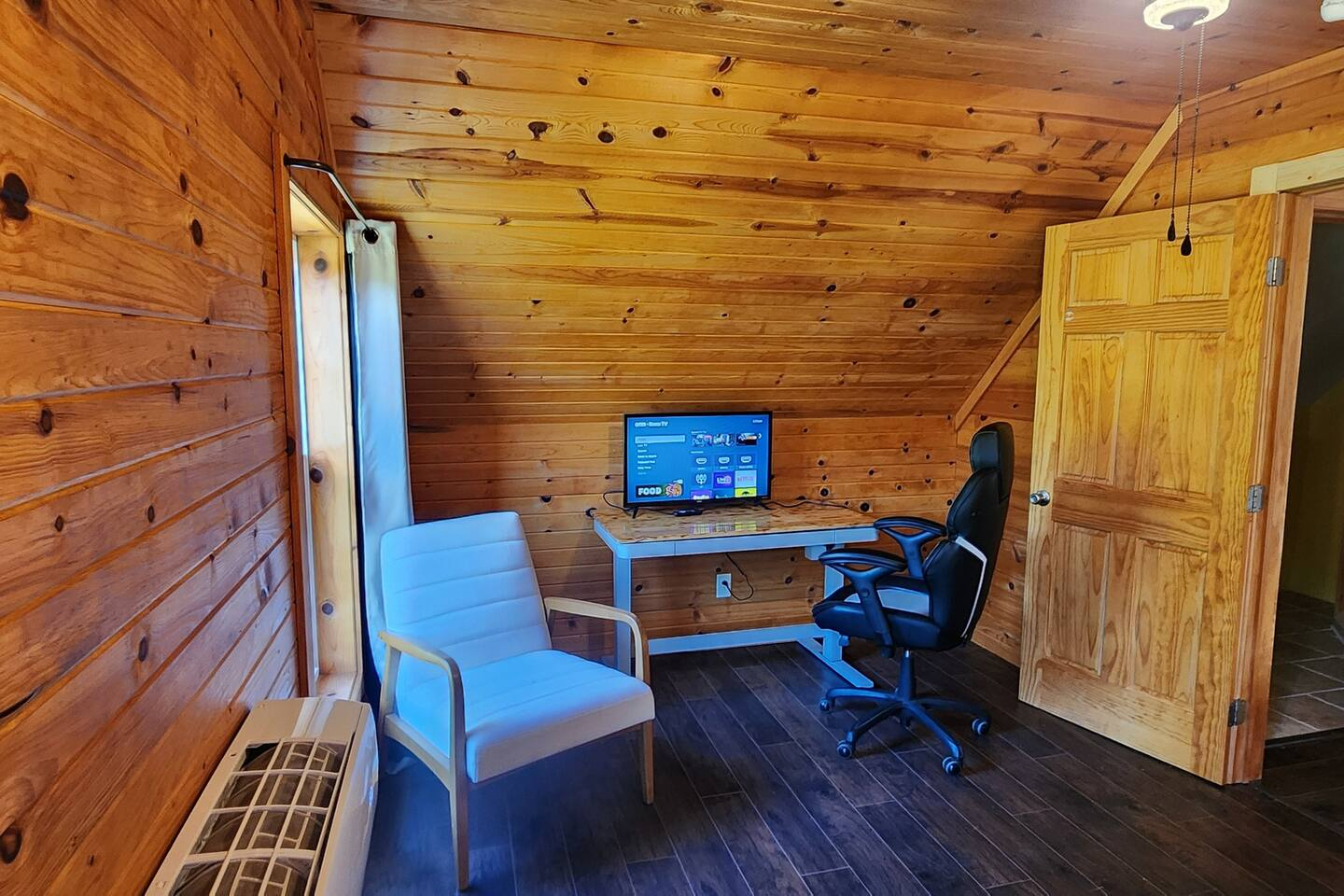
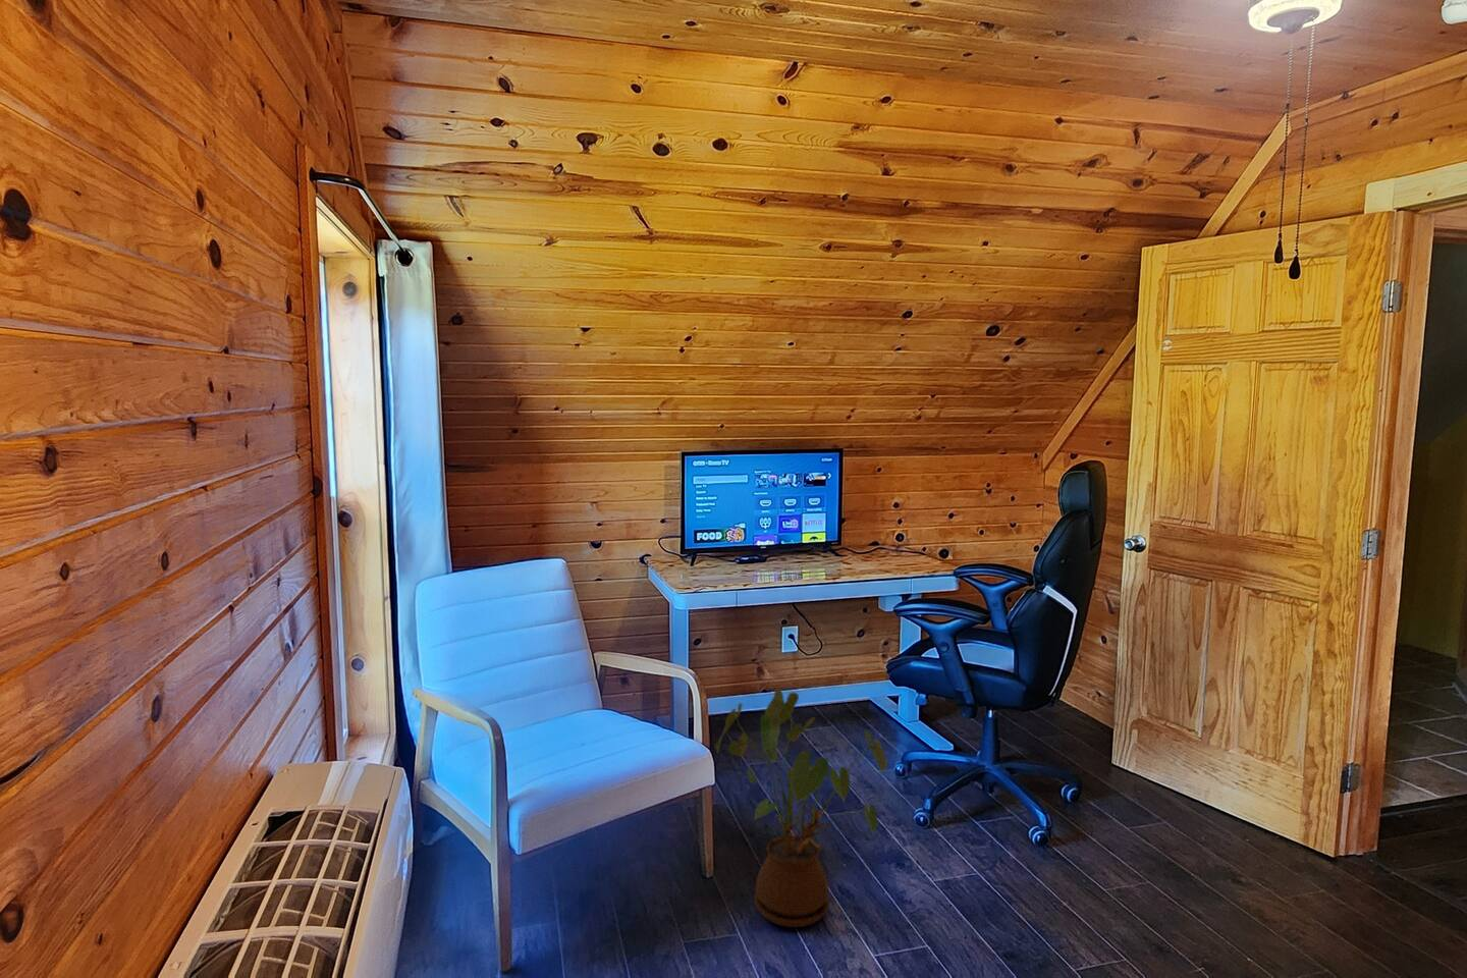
+ house plant (802, 806)
